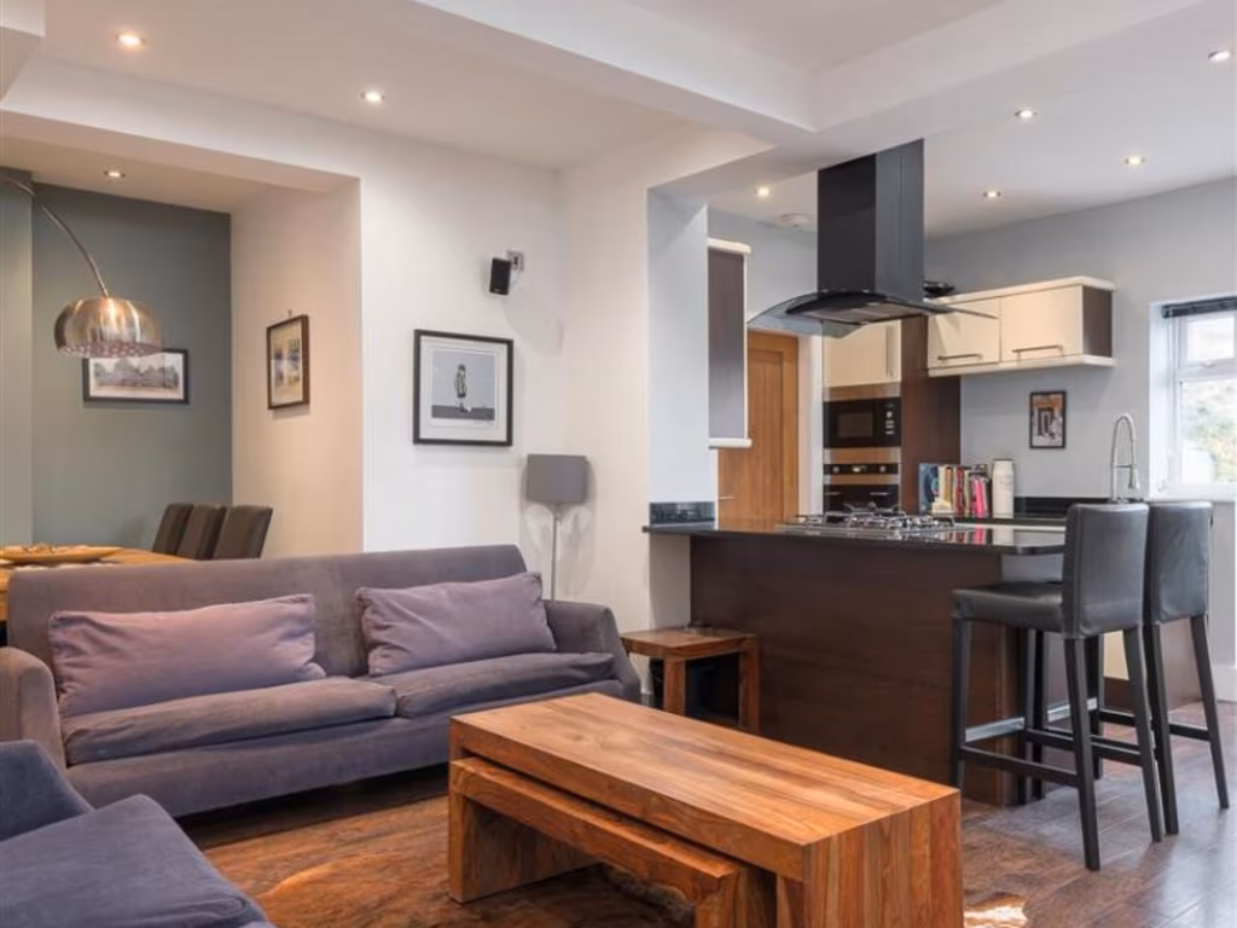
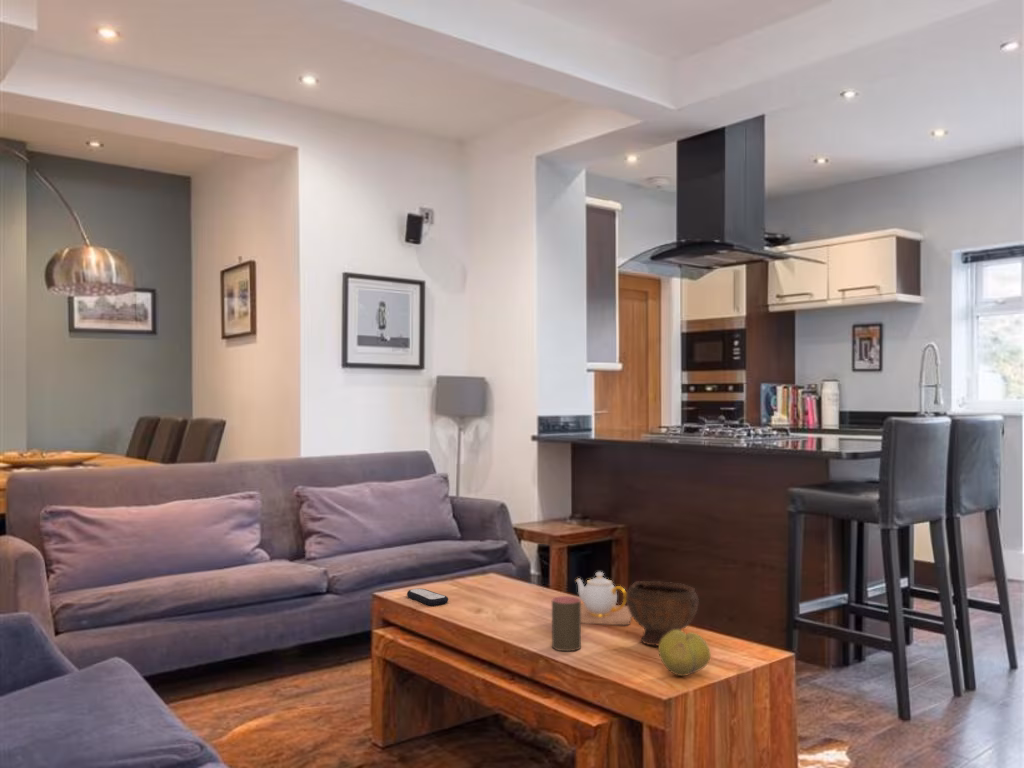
+ cup (566, 623)
+ fruit (683, 653)
+ bowl (662, 612)
+ teapot (600, 593)
+ remote control (426, 596)
